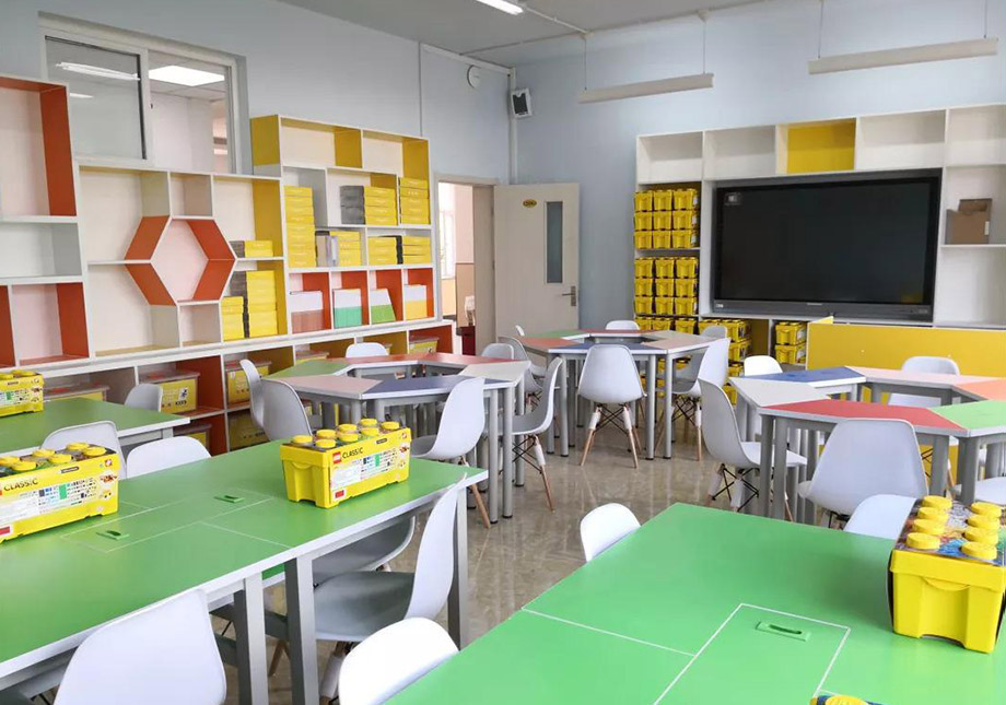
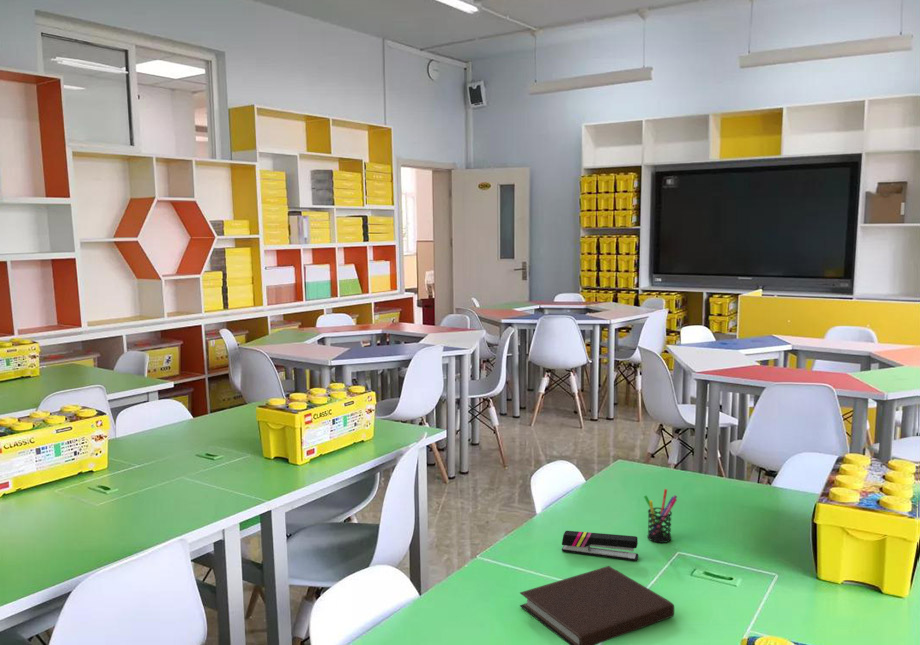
+ pen holder (657, 513)
+ stapler (599, 543)
+ notebook (595, 604)
